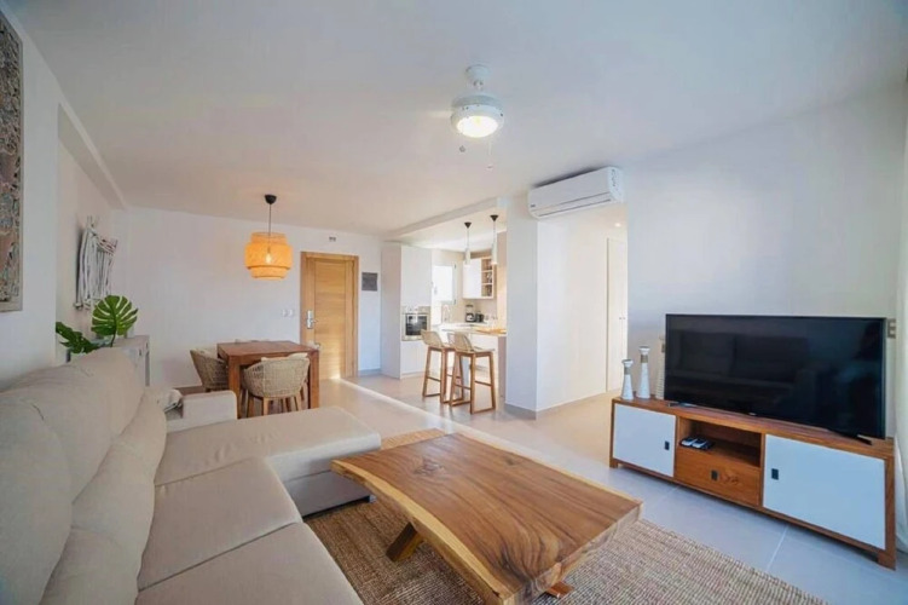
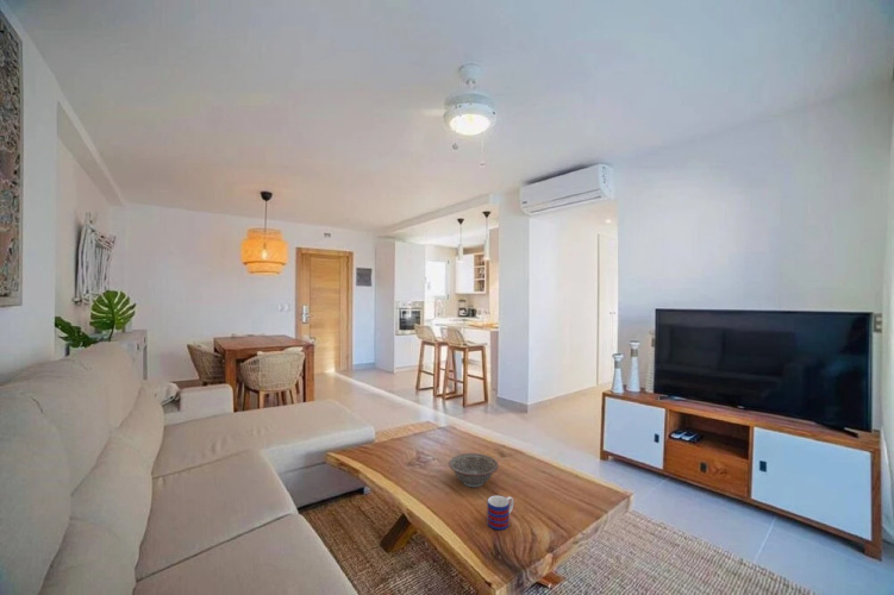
+ decorative bowl (473, 472)
+ mug (501, 509)
